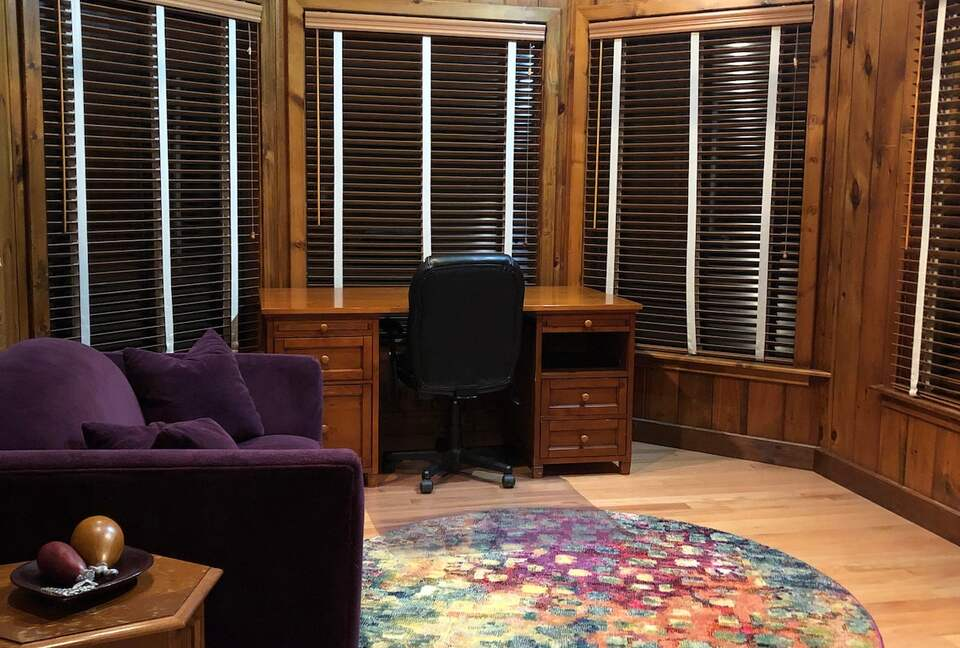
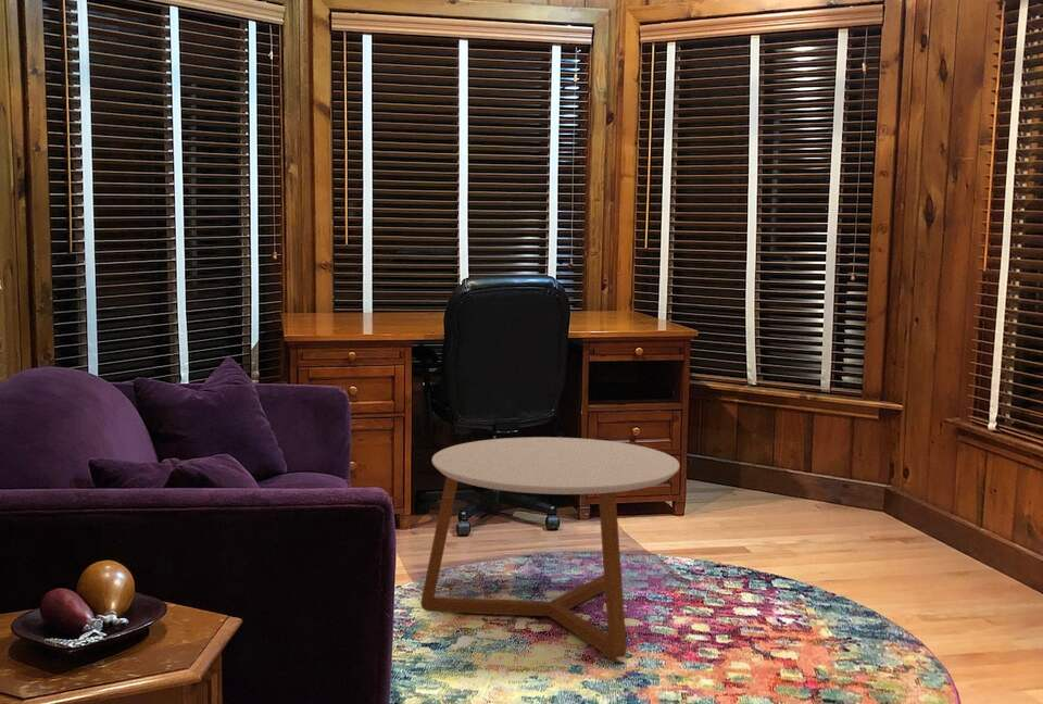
+ coffee table (601, 535)
